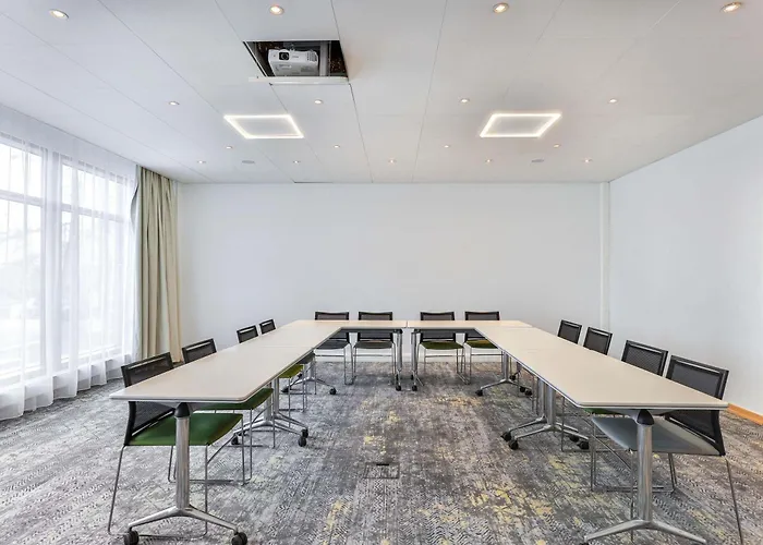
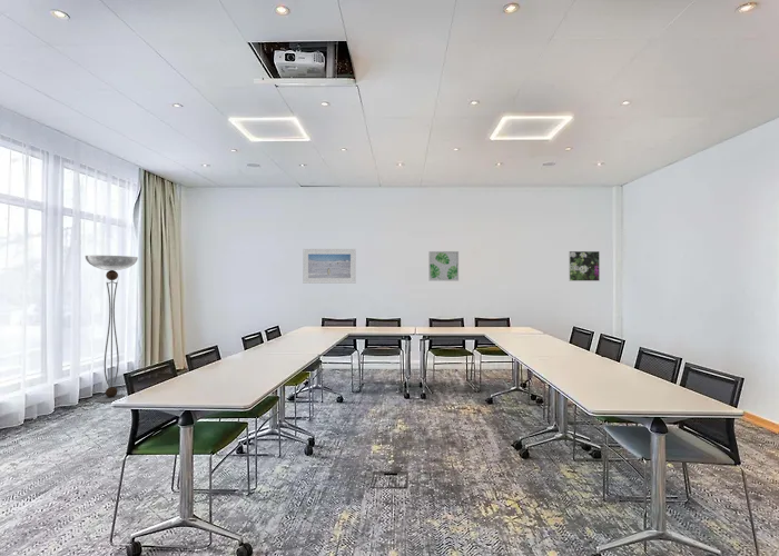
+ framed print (583, 266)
+ wall art (443, 266)
+ floor lamp (111, 327)
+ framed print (329, 266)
